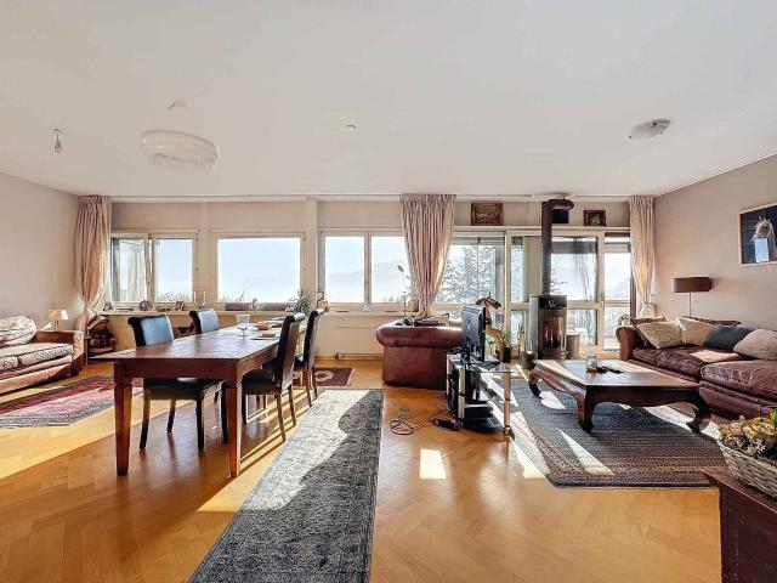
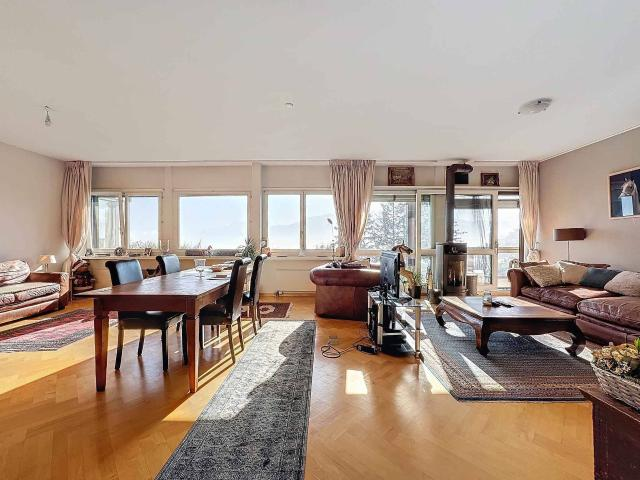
- chandelier (181, 132)
